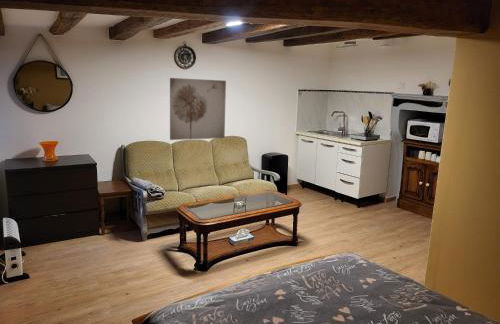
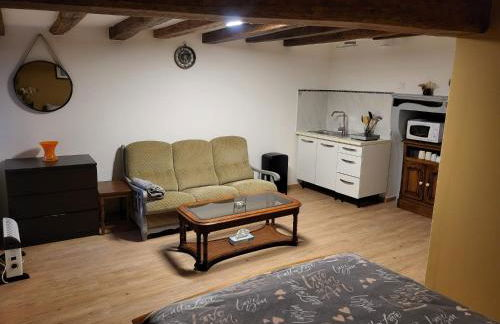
- wall art (198, 109)
